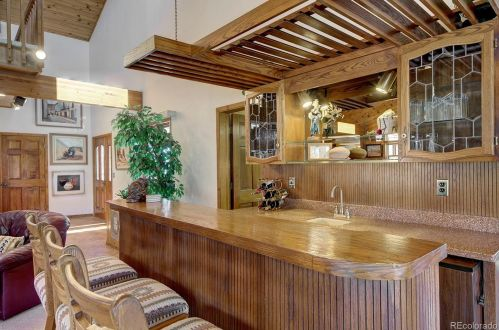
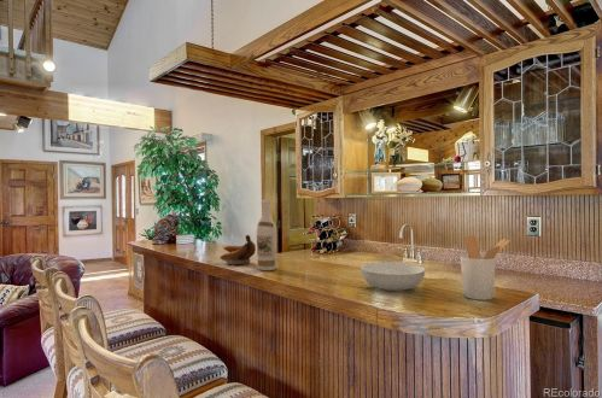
+ utensil holder (486, 267)
+ wine bottle (265, 234)
+ serving bowl (392, 277)
+ banana (238, 248)
